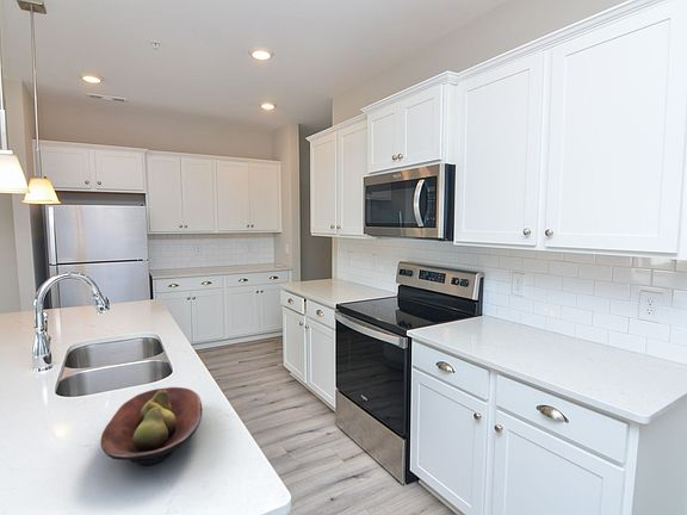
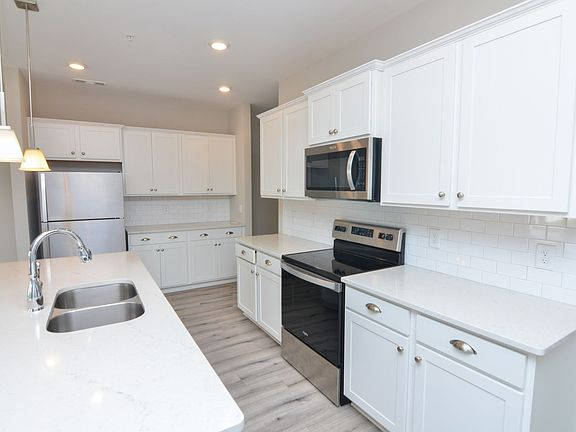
- fruit bowl (155, 417)
